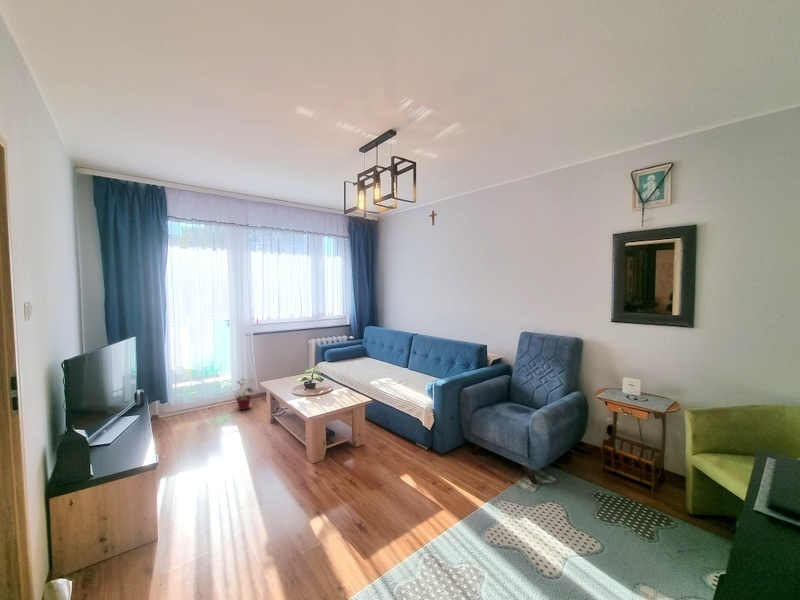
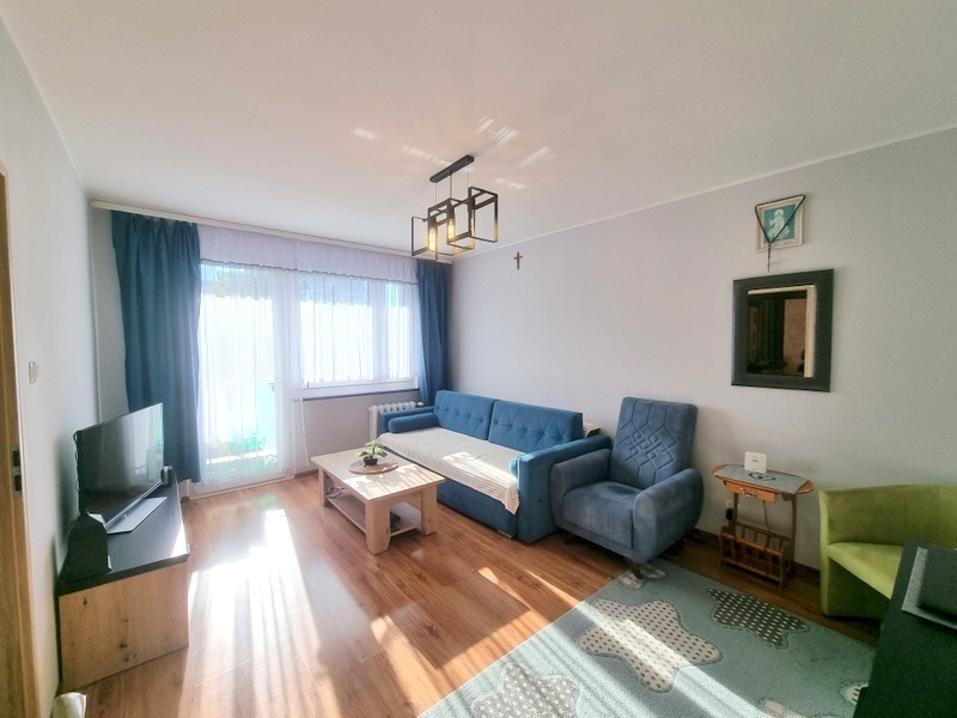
- potted plant (243, 392)
